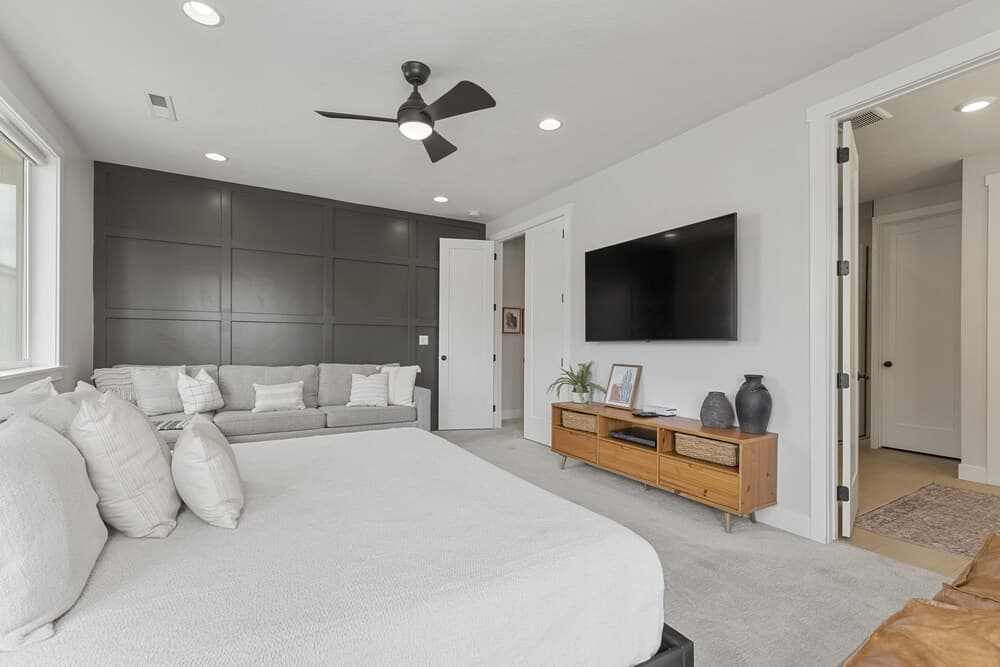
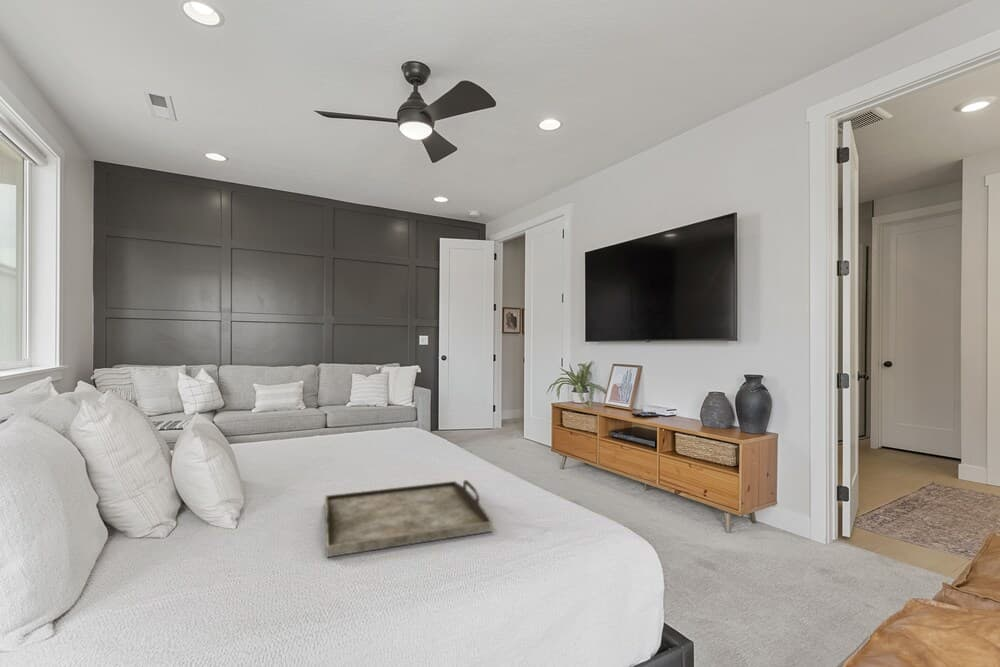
+ serving tray (402, 504)
